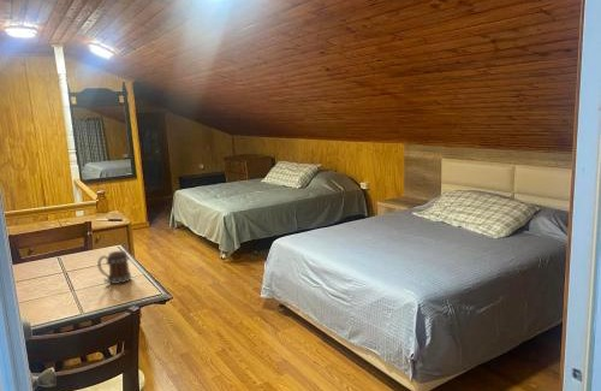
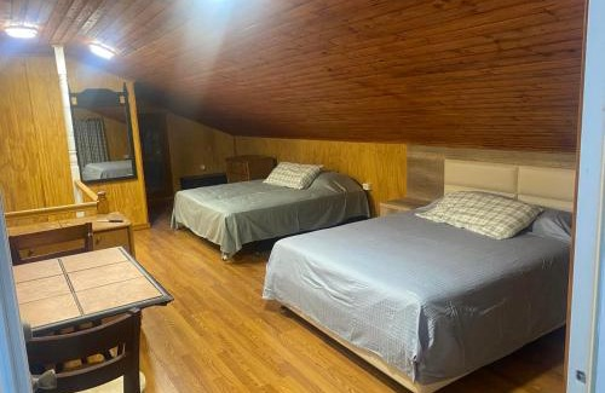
- mug (114, 267)
